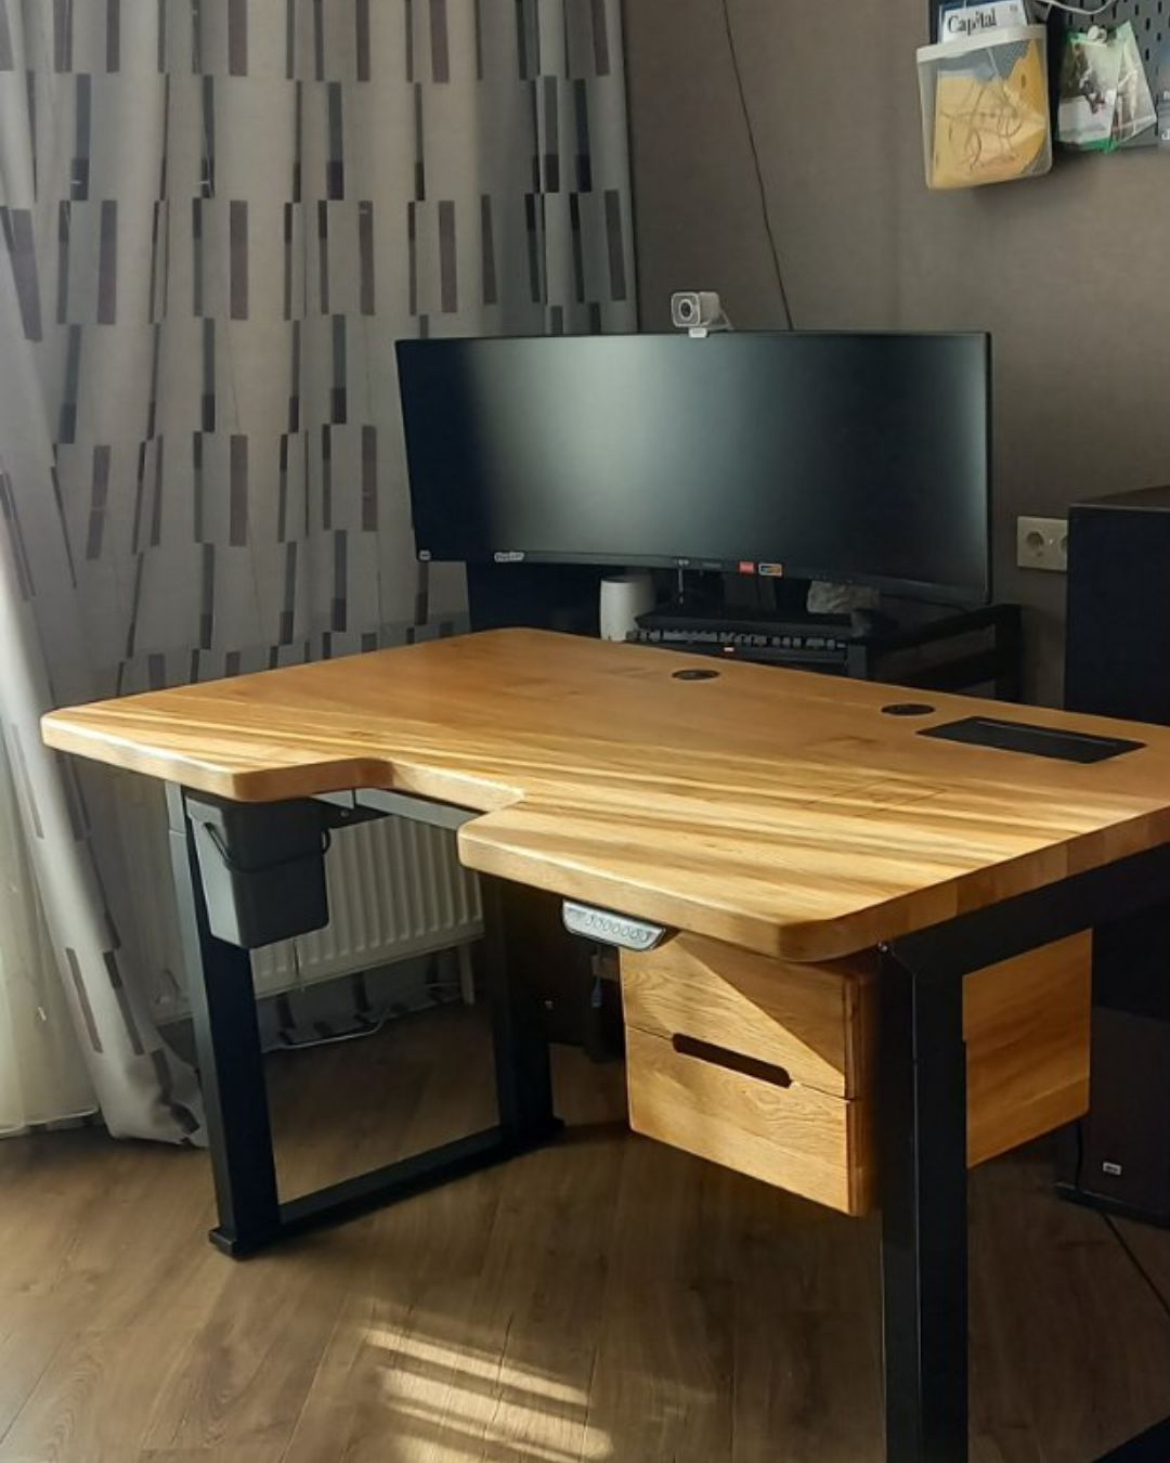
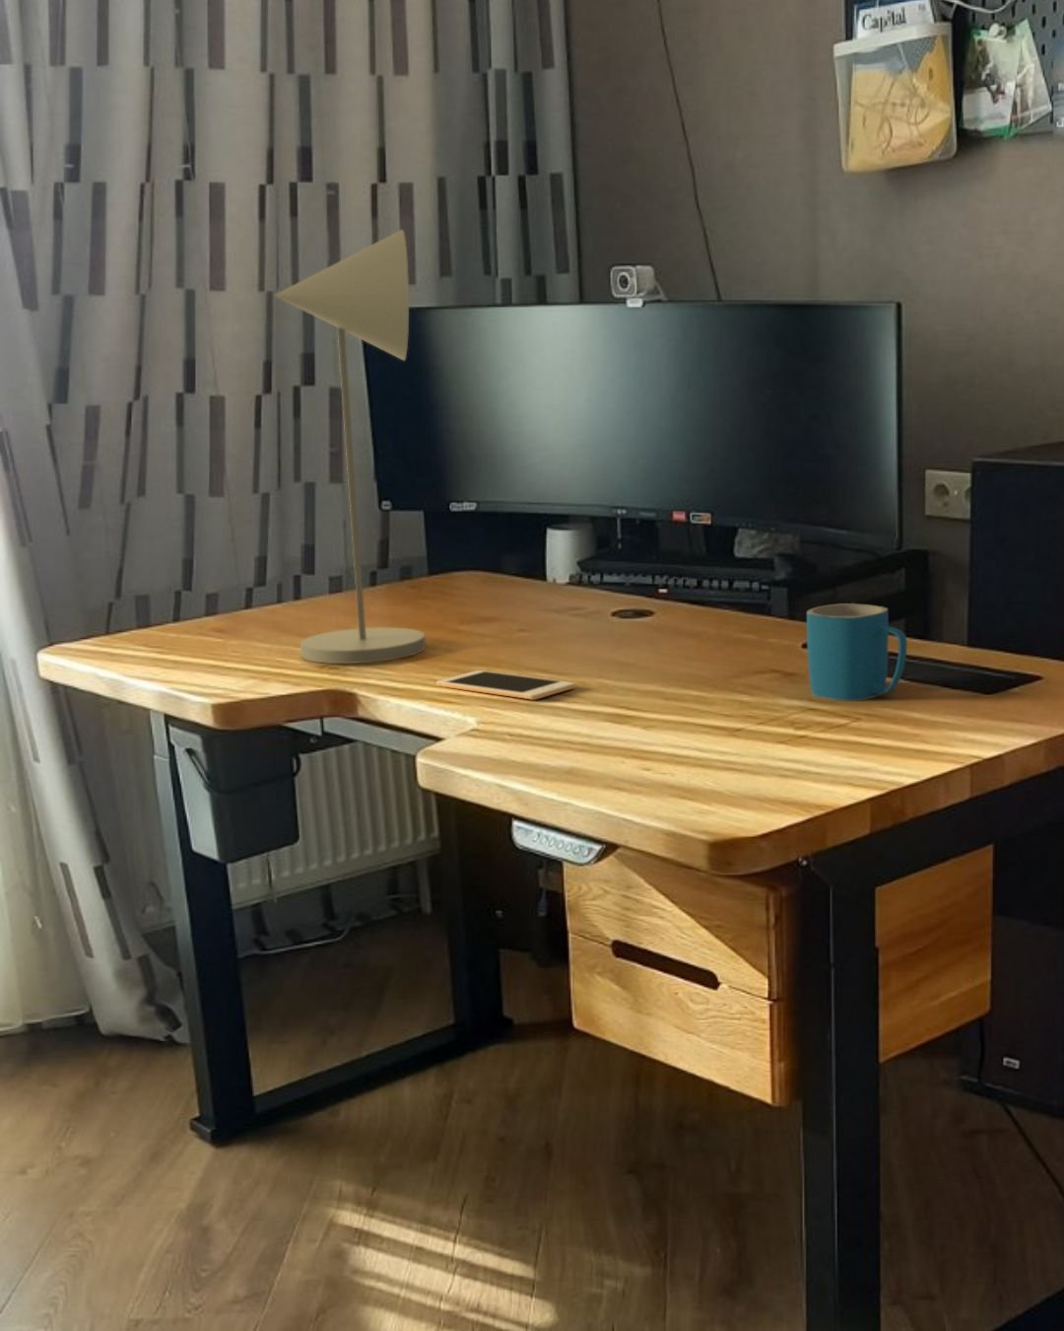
+ mug (859, 653)
+ desk lamp (350, 445)
+ cell phone (505, 685)
